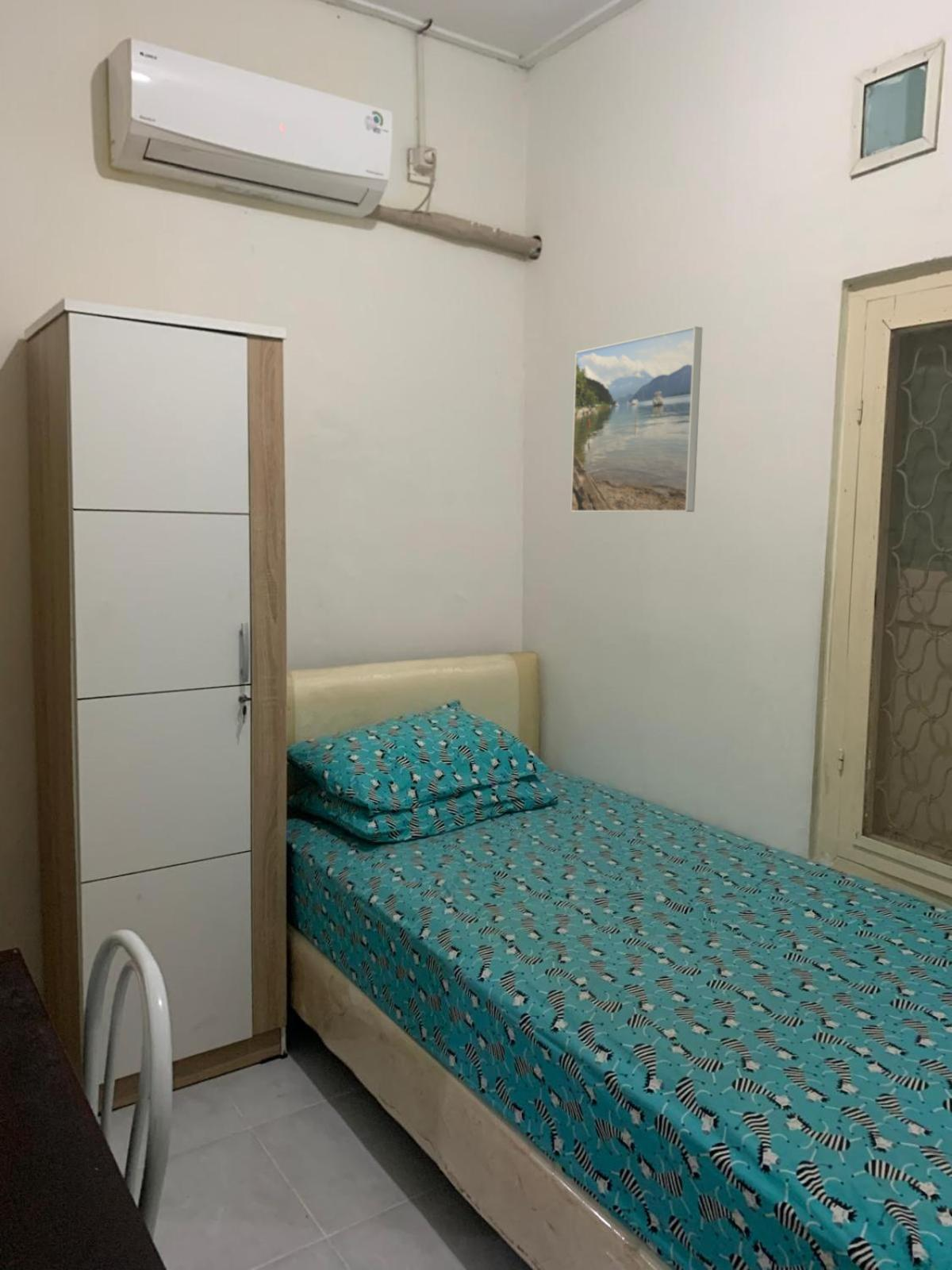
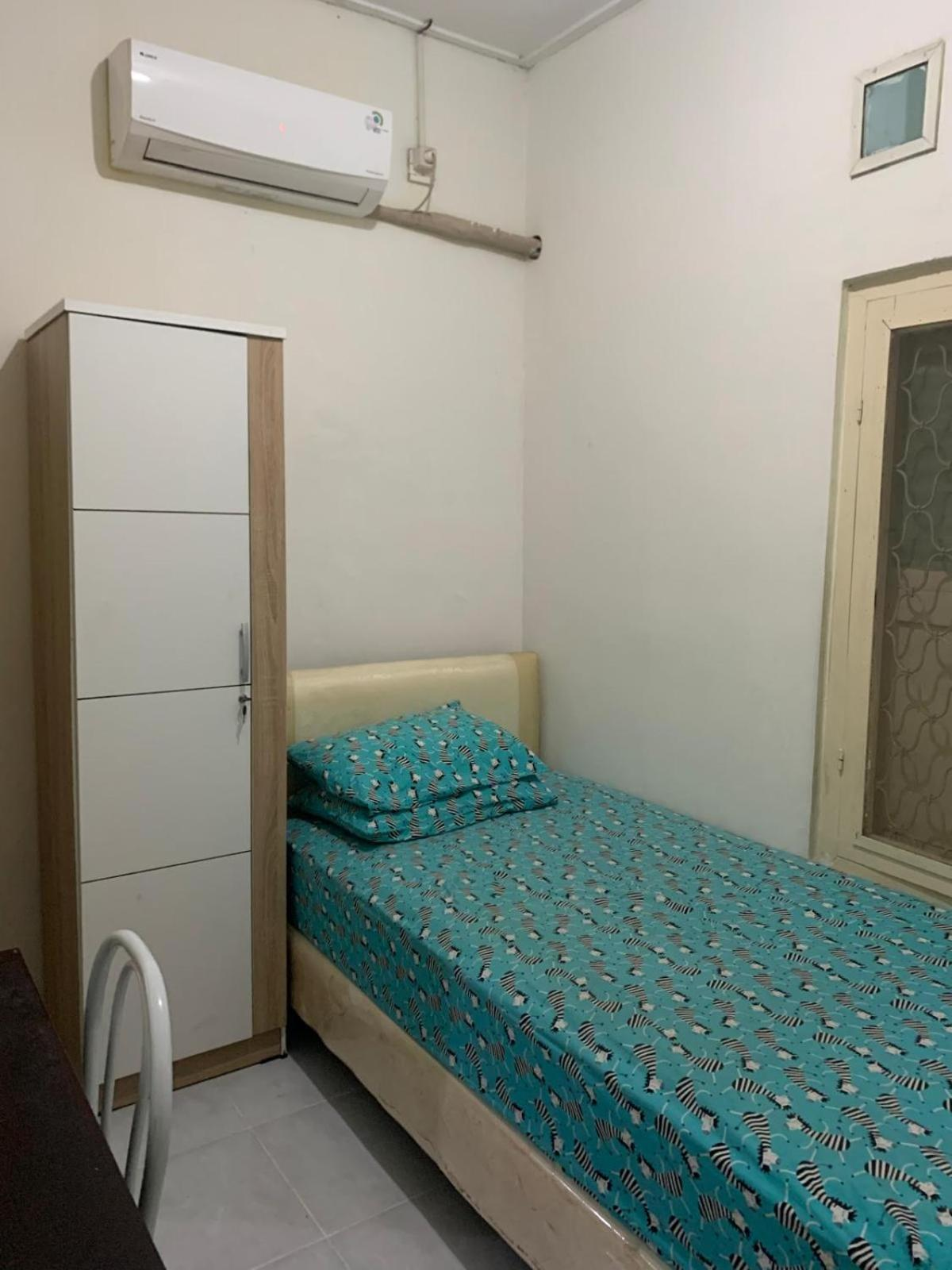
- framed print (631, 427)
